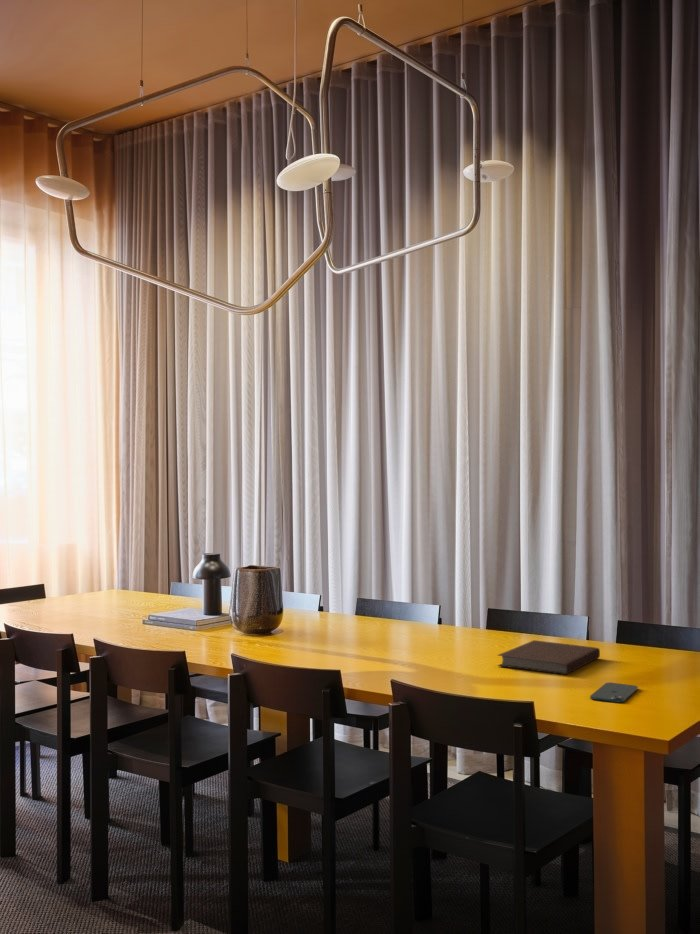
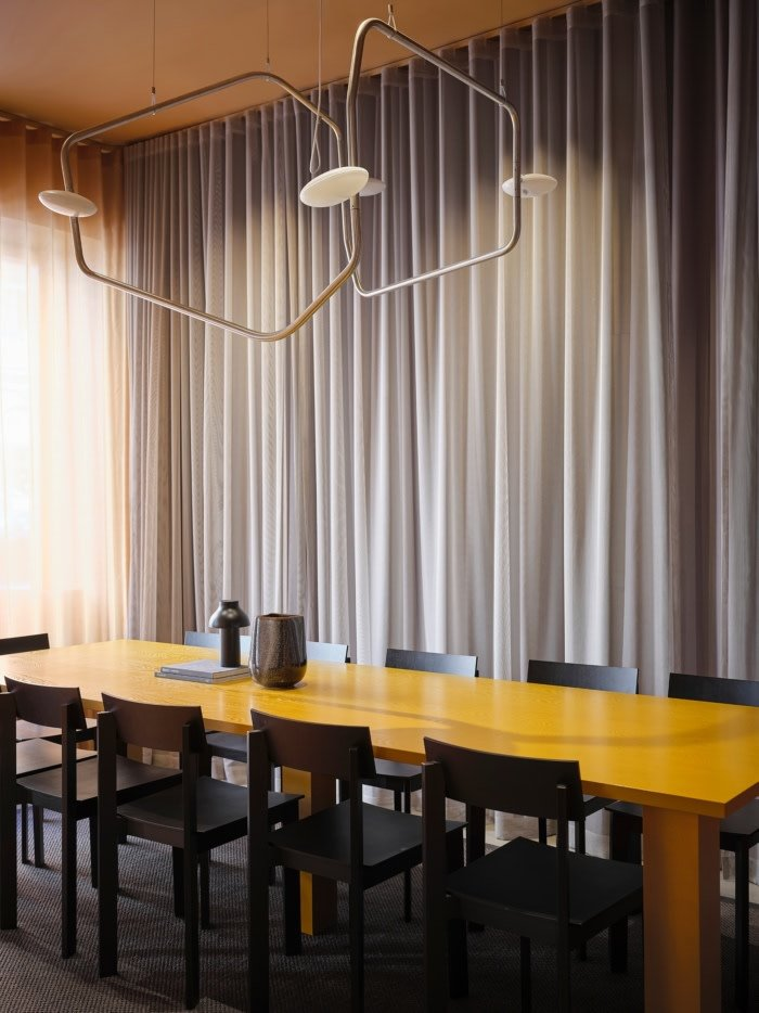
- notebook (549, 656)
- smartphone (614, 691)
